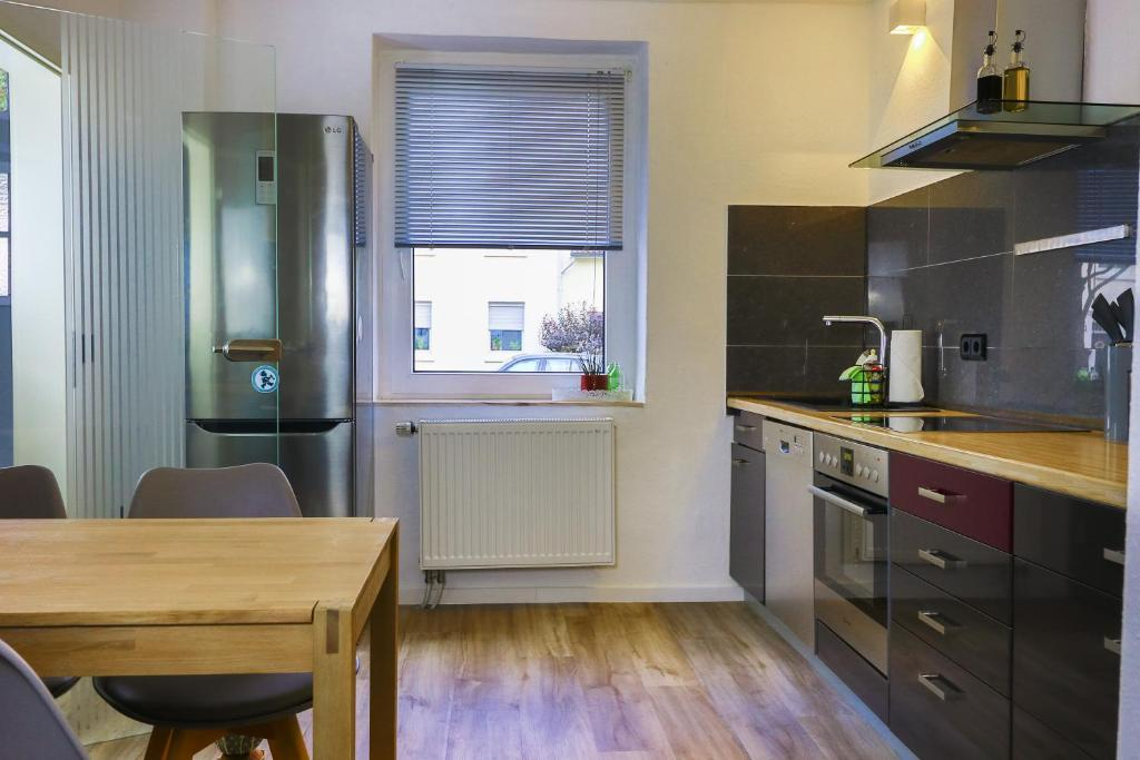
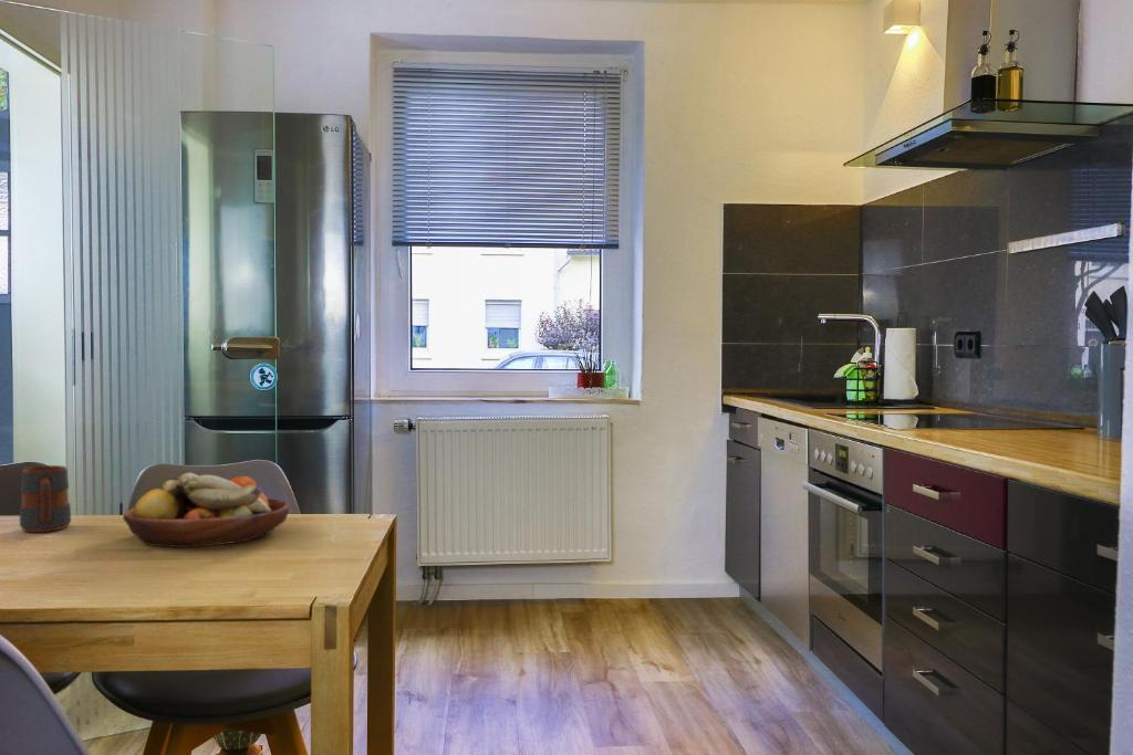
+ fruit bowl (210, 502)
+ mug (45, 499)
